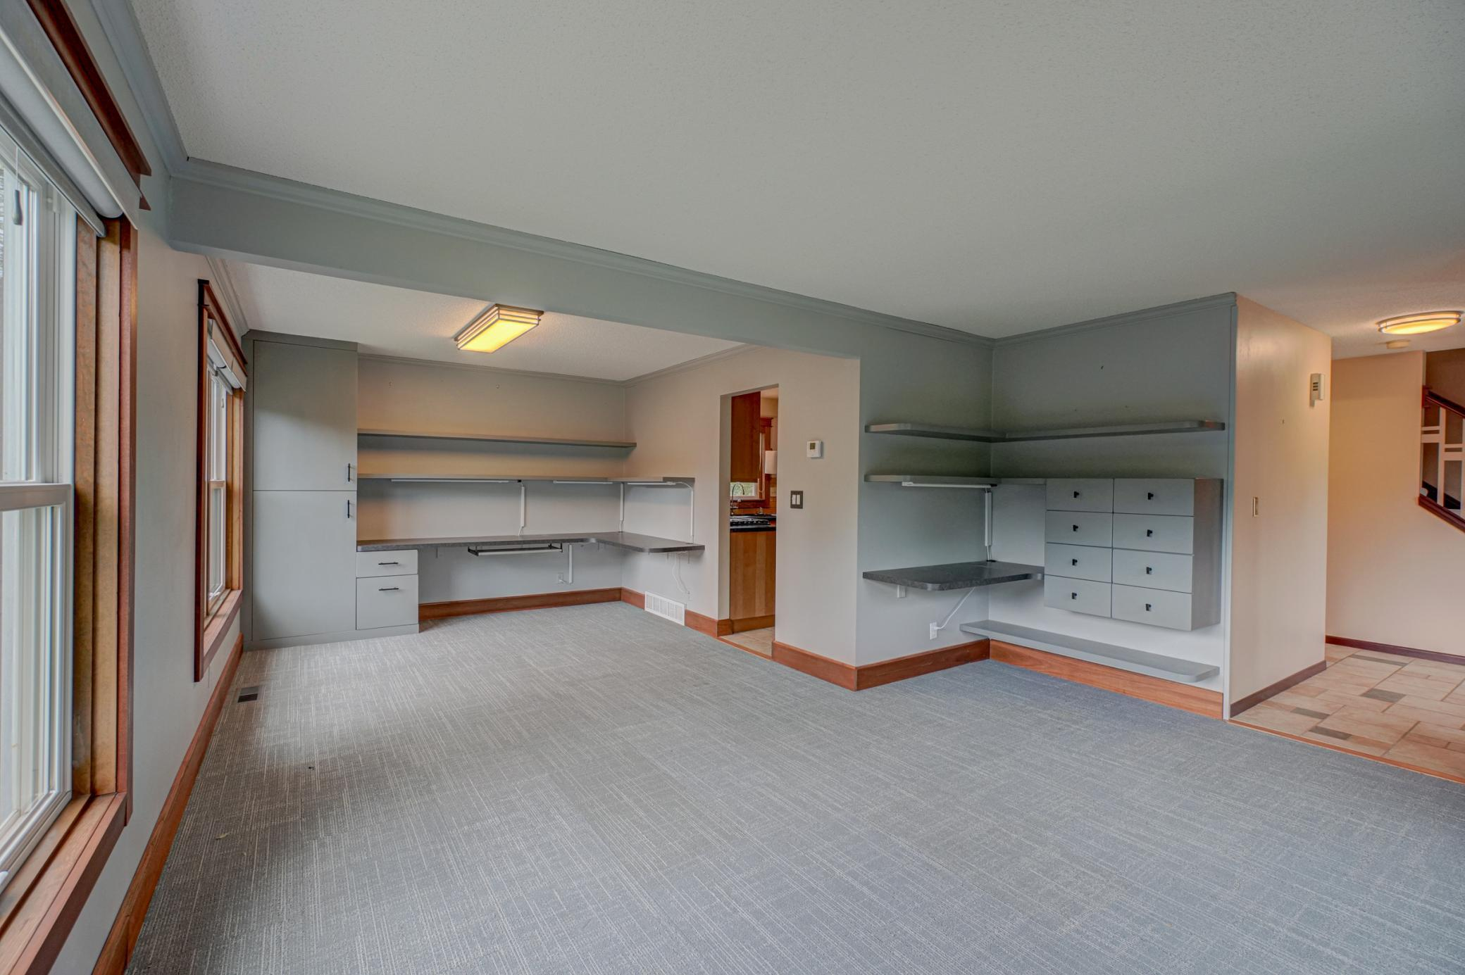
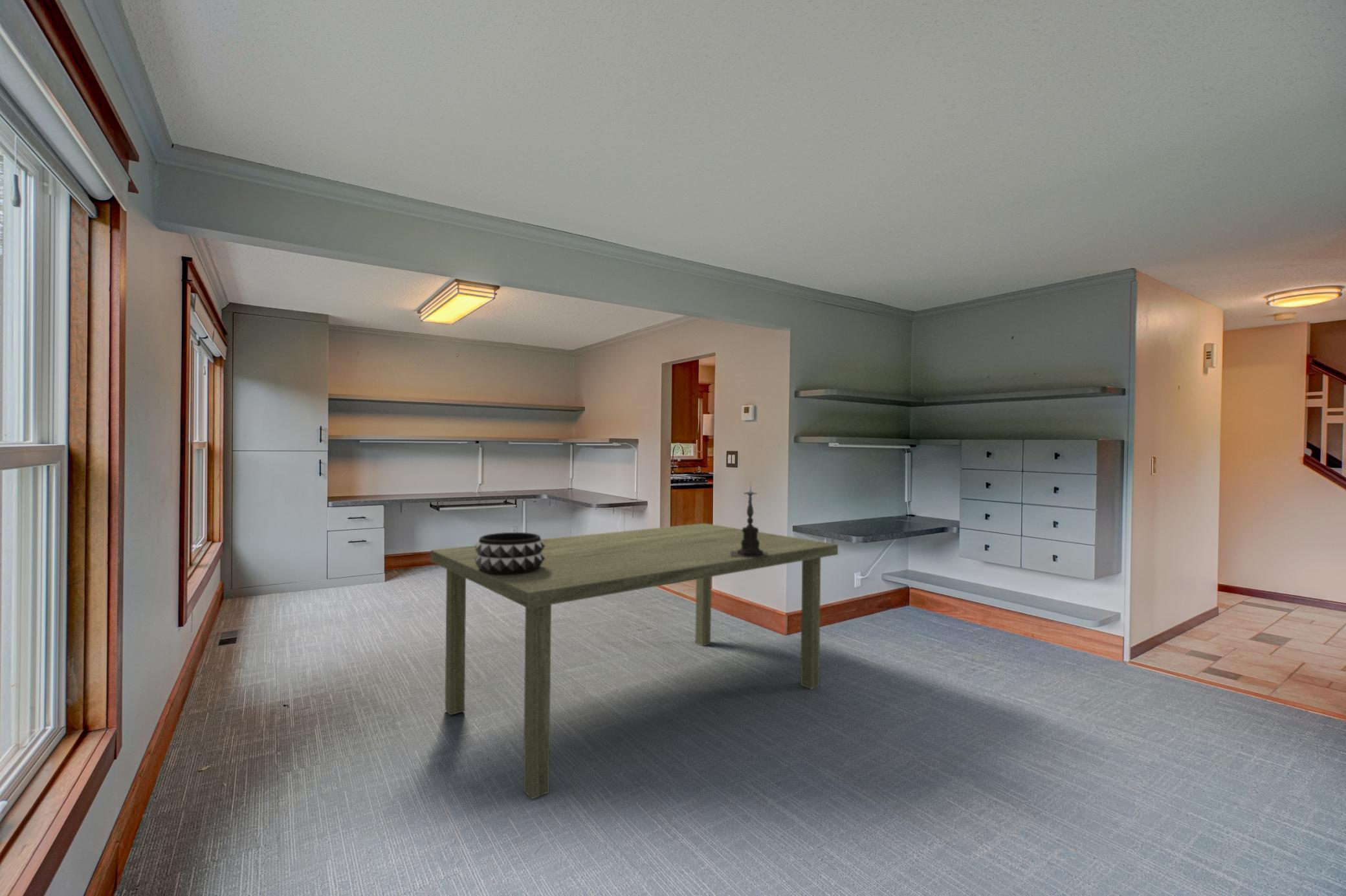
+ candle holder (749, 518)
+ decorative bowl (510, 552)
+ dining table (637, 589)
